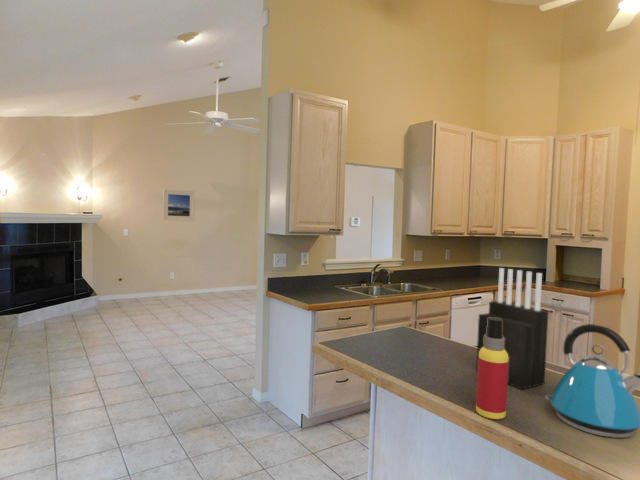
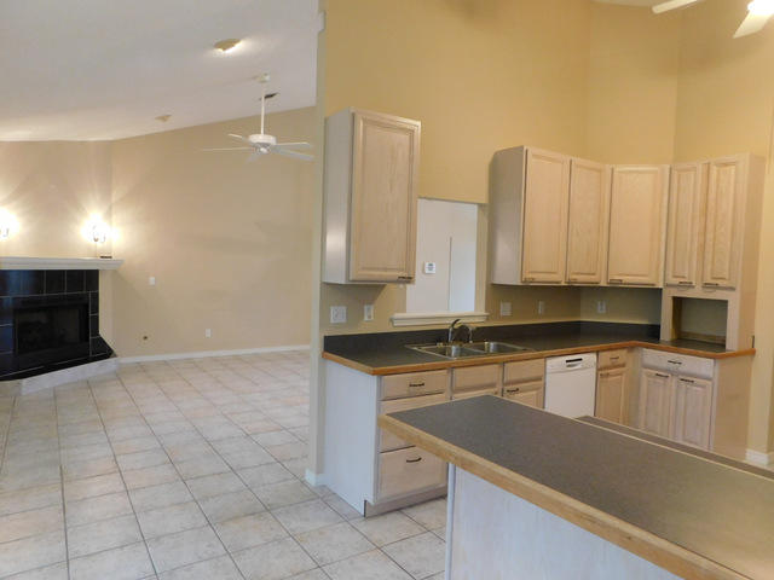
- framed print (179, 205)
- kettle (593, 372)
- spray bottle (492, 366)
- knife block (509, 324)
